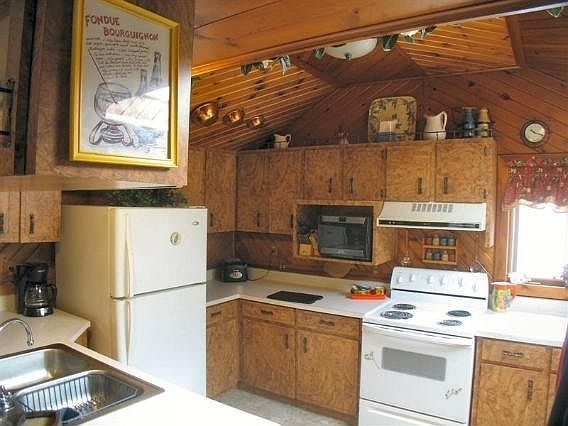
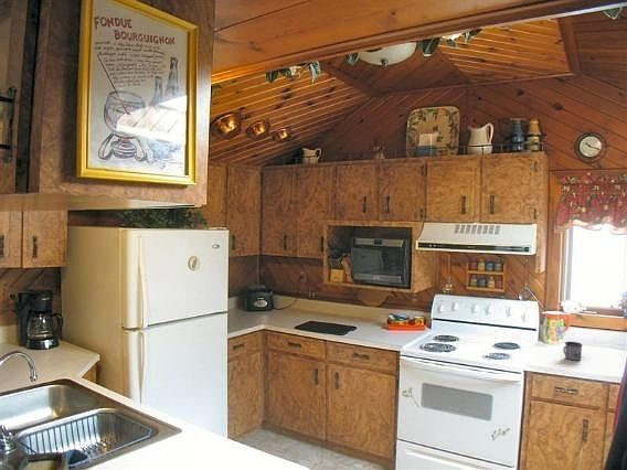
+ mug (571, 351)
